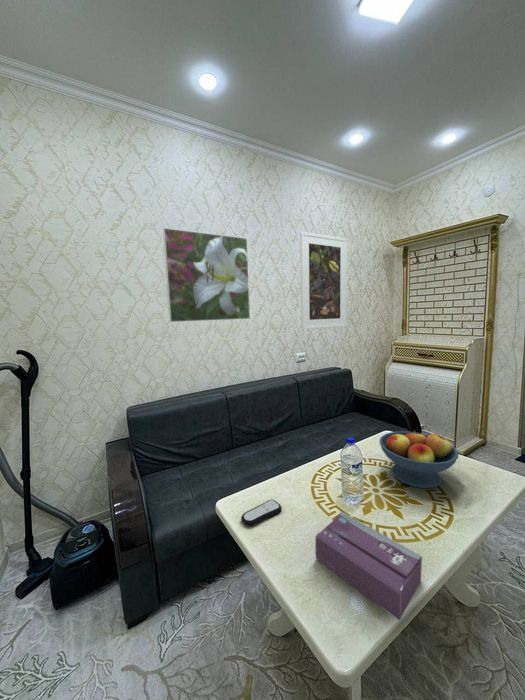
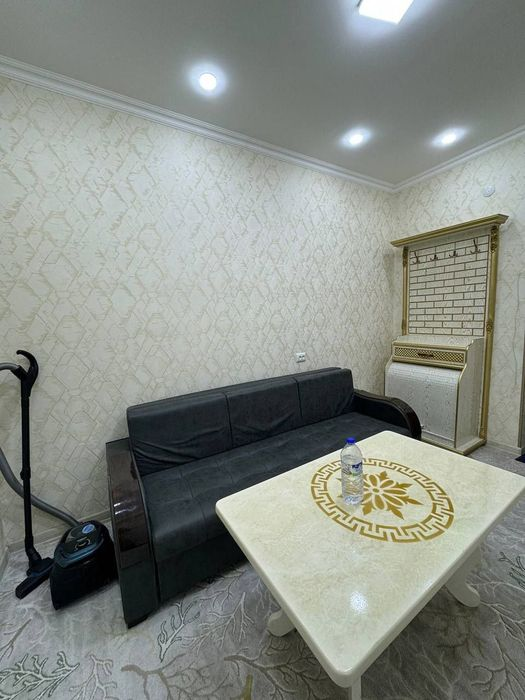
- remote control (261, 512)
- tissue box (365, 556)
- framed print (210, 277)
- fruit bowl (416, 455)
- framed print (325, 282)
